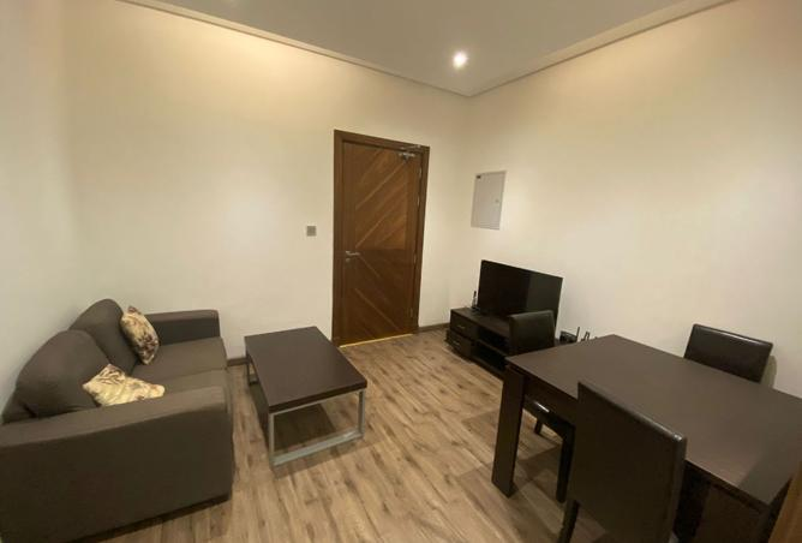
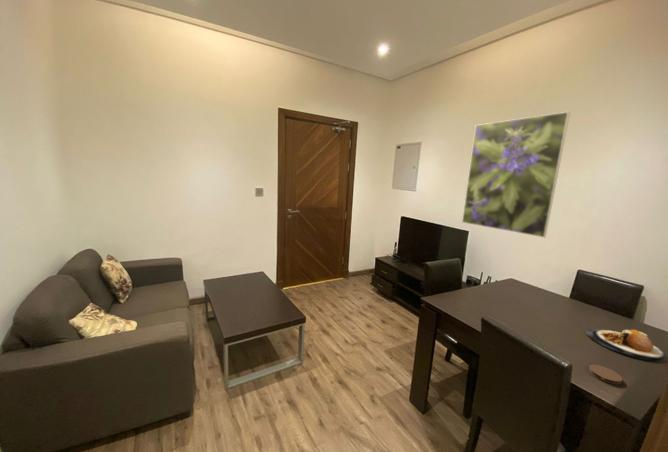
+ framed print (507, 176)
+ plate (623, 336)
+ coaster (604, 374)
